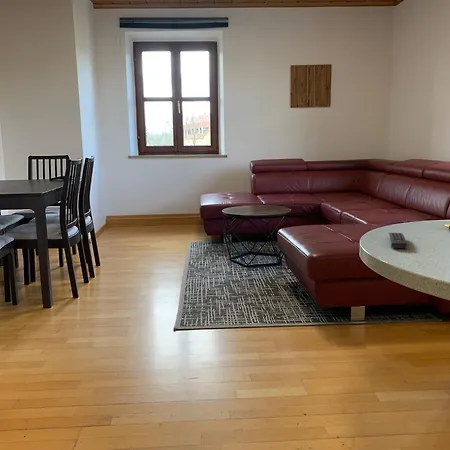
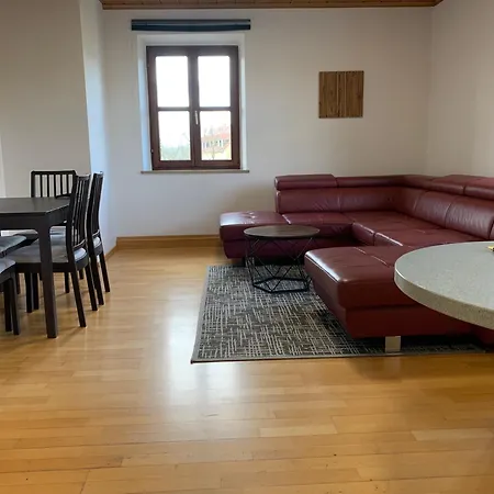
- remote control (396, 238)
